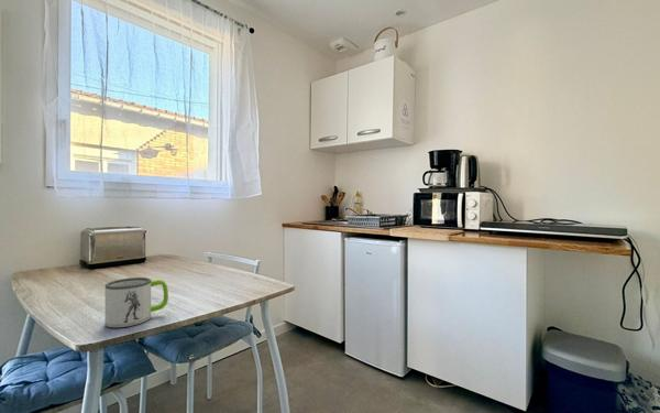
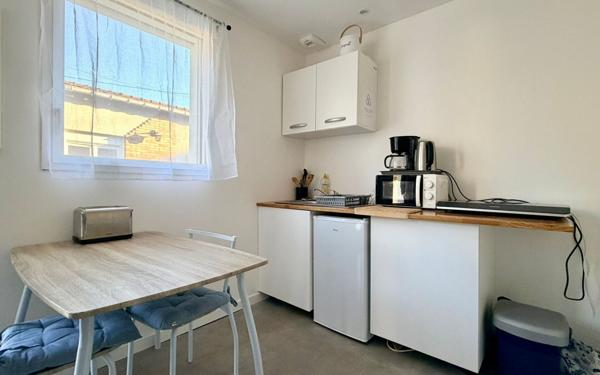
- mug (138, 298)
